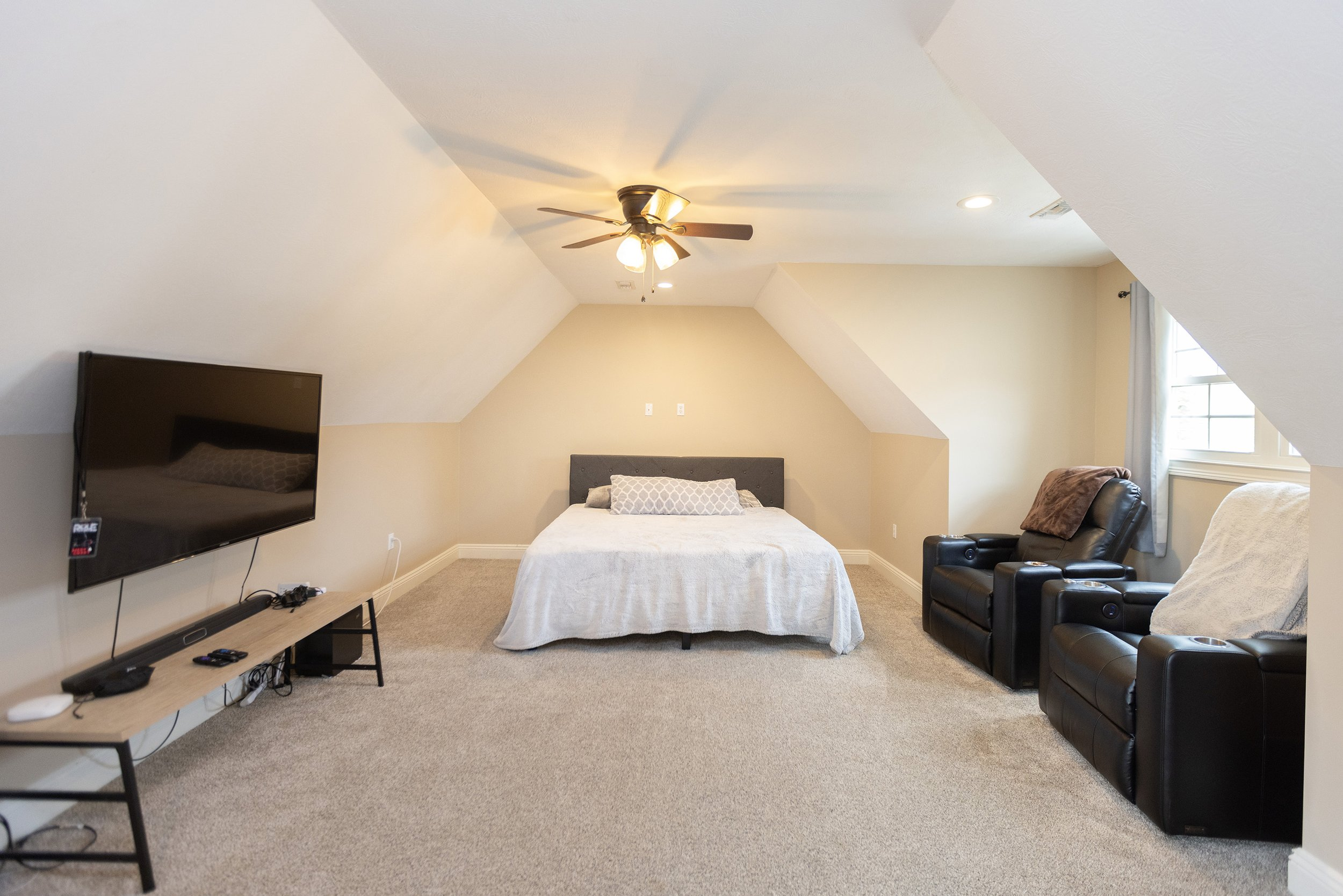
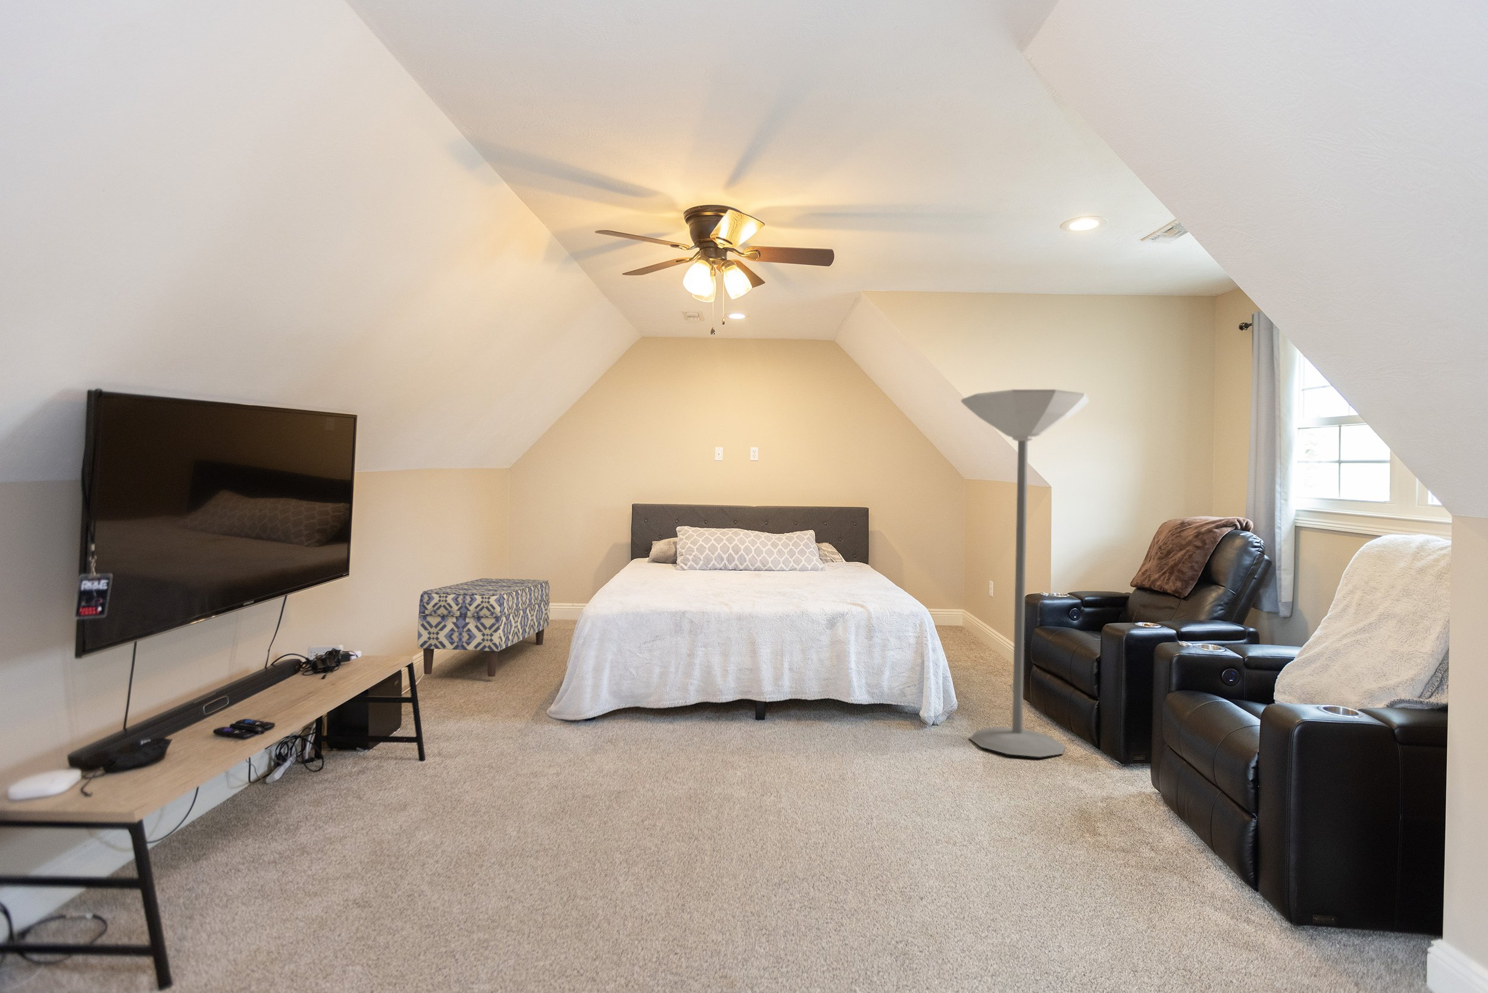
+ floor lamp (1020, 570)
+ bench (490, 622)
